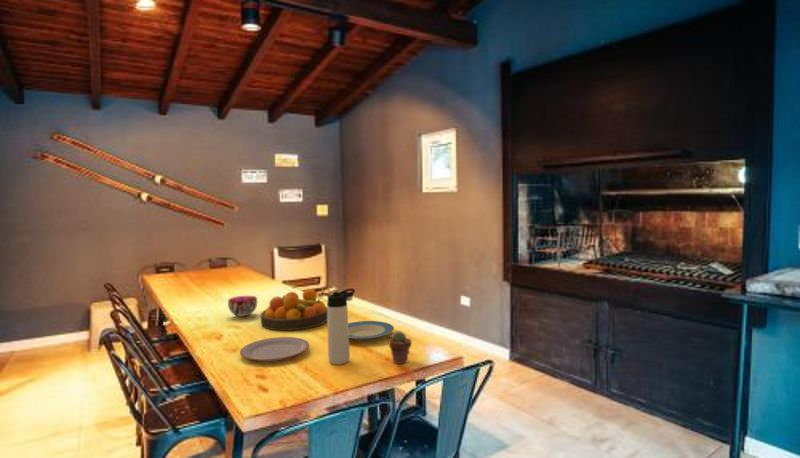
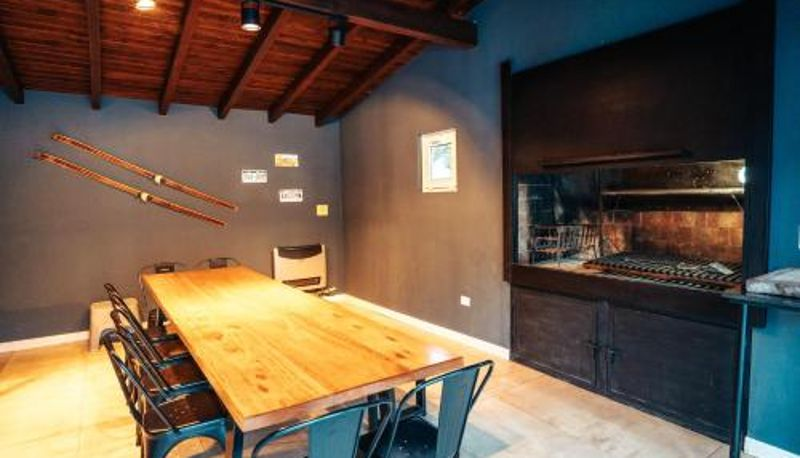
- decorative bowl (243, 307)
- thermos bottle (342, 325)
- plate (275, 350)
- plate (365, 332)
- potted succulent (400, 346)
- fruit bowl (294, 306)
